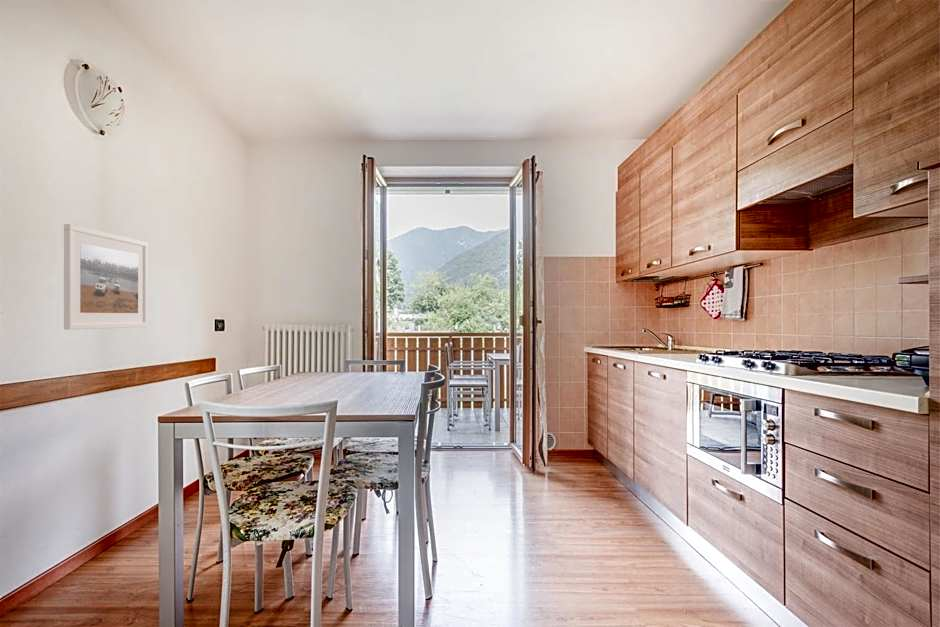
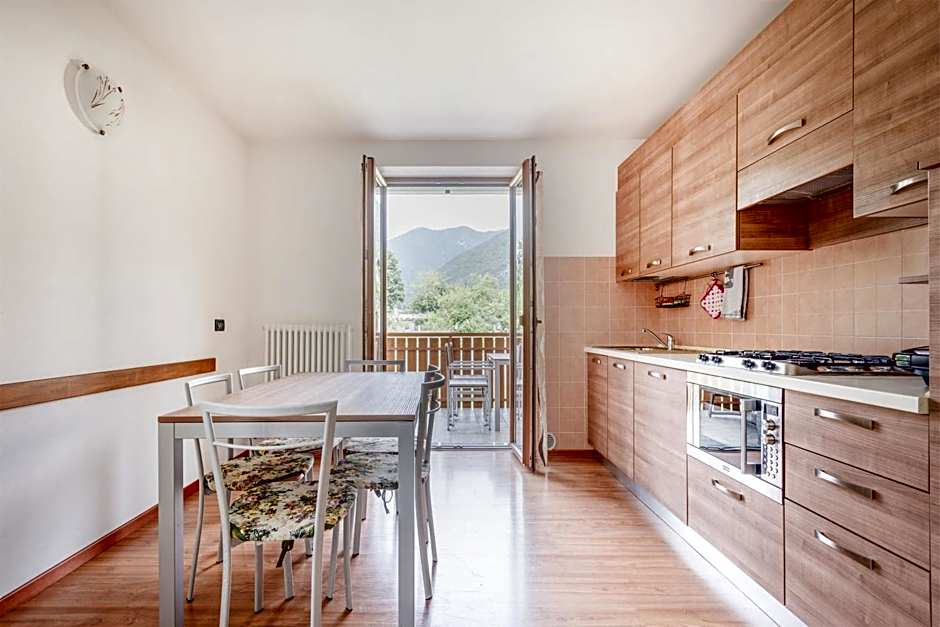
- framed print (110, 281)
